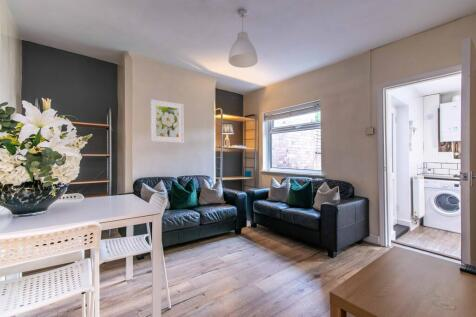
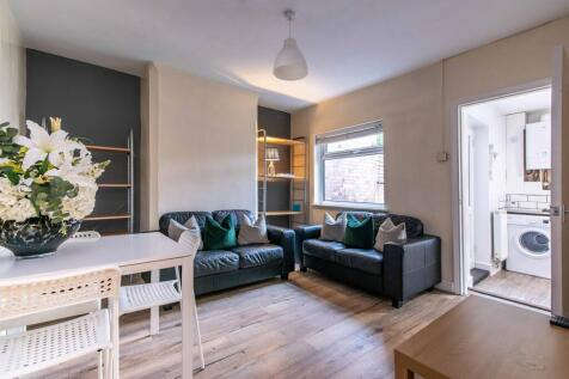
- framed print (167, 122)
